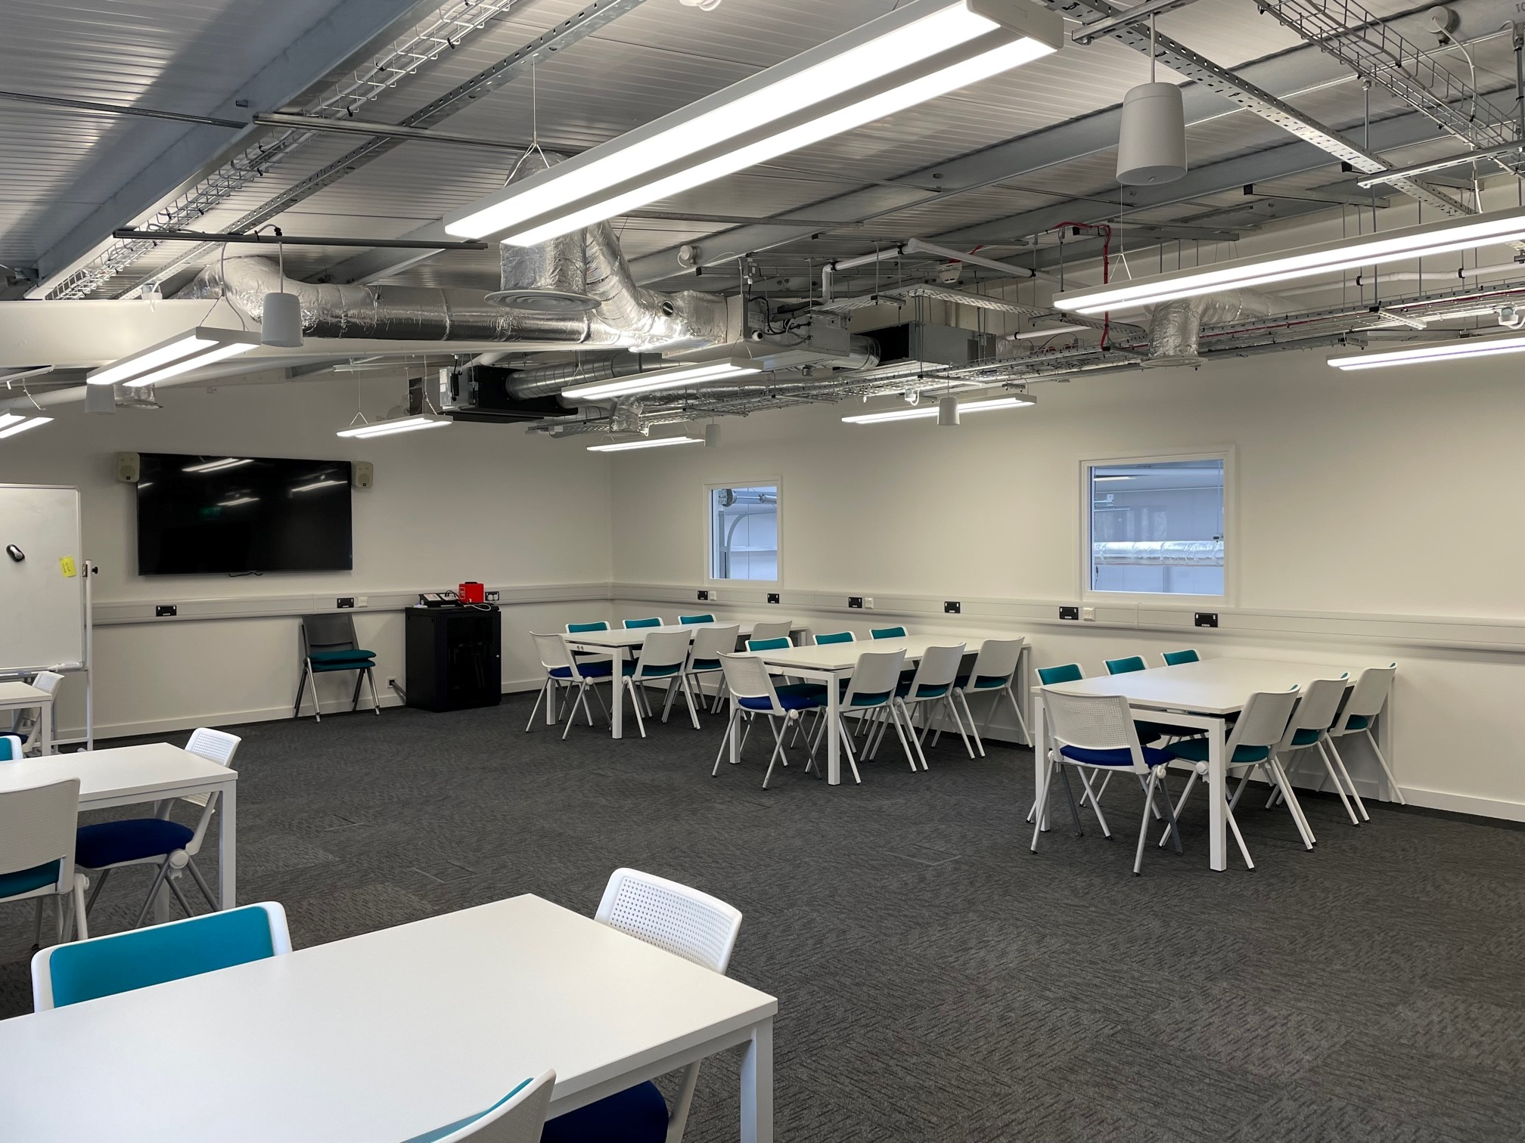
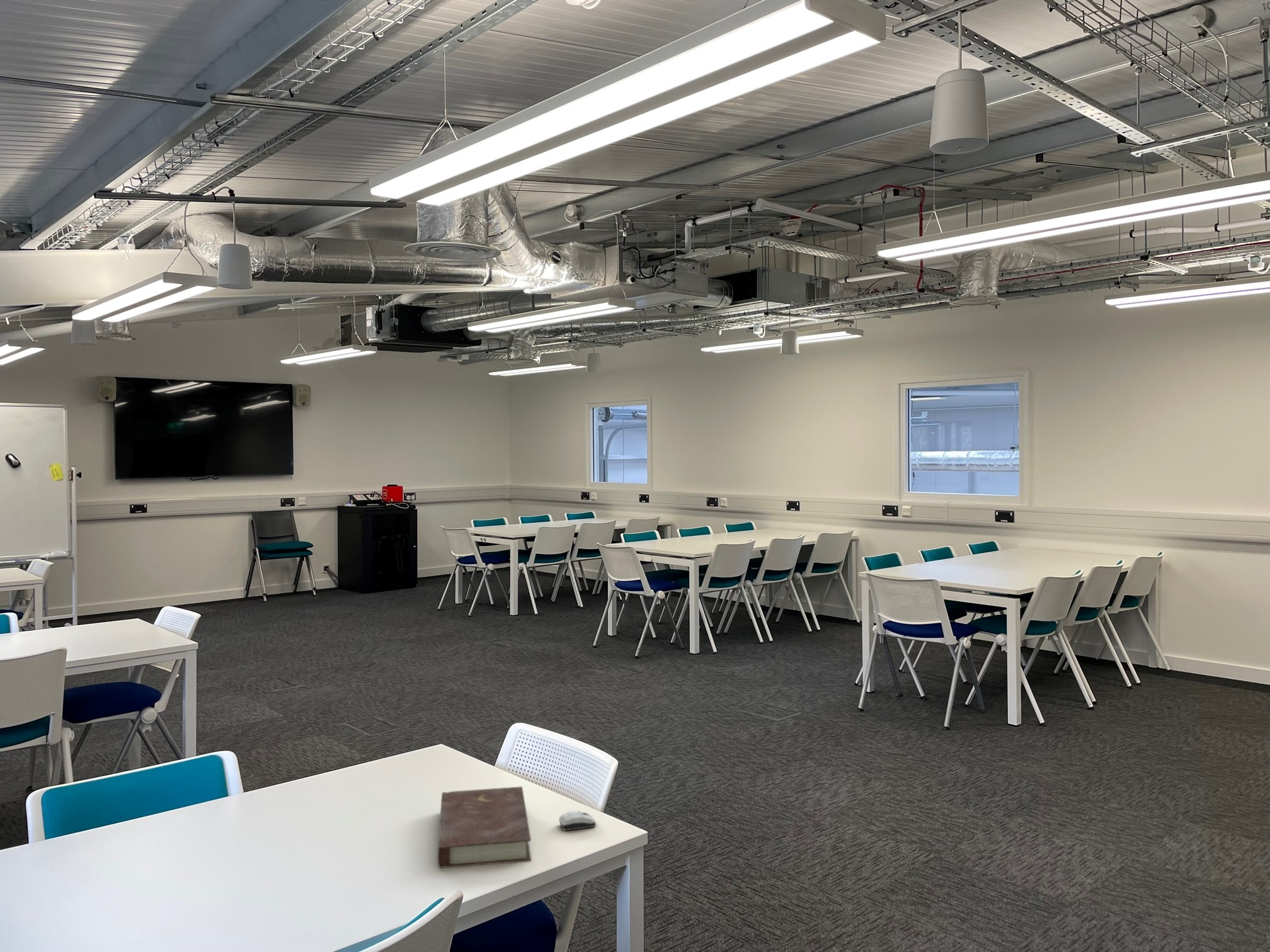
+ book (483, 824)
+ computer mouse (577, 819)
